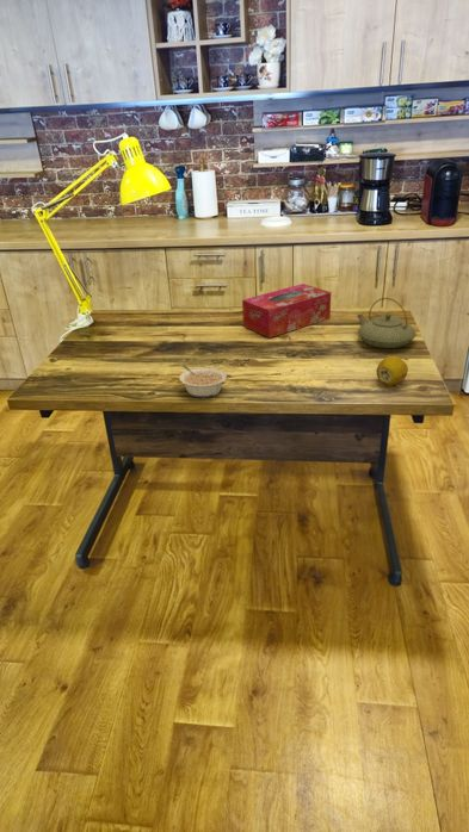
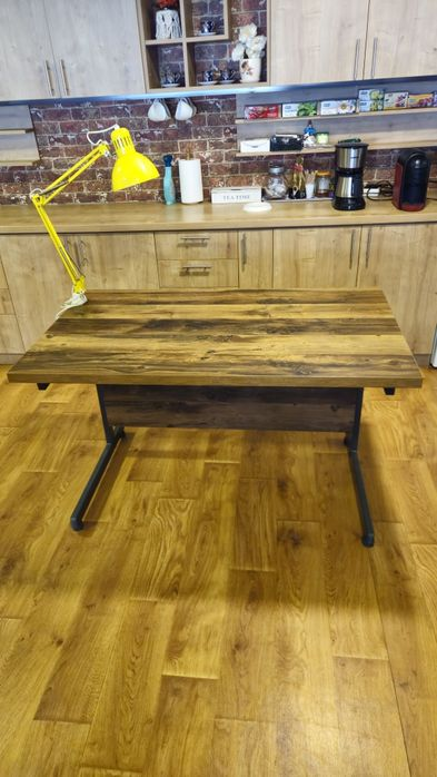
- fruit (391, 371)
- teapot (384, 319)
- legume (200, 381)
- tissue box (286, 309)
